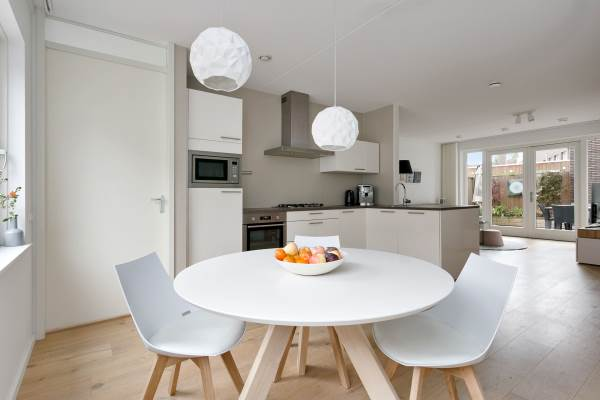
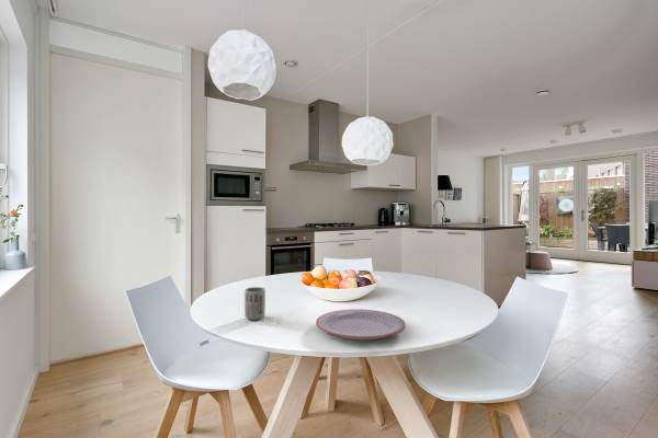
+ plate (360, 324)
+ cup (254, 303)
